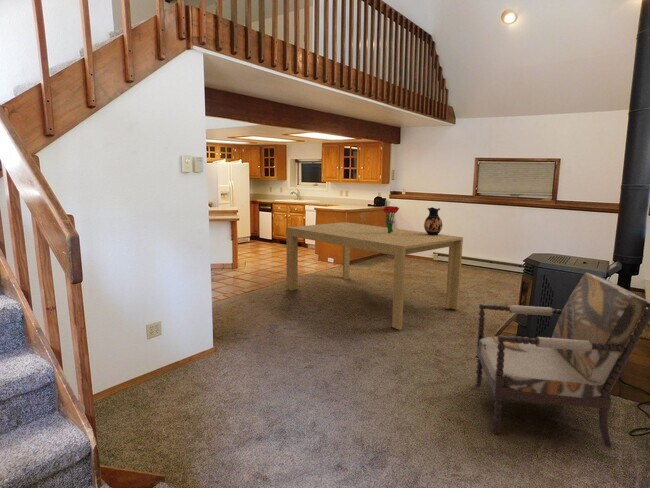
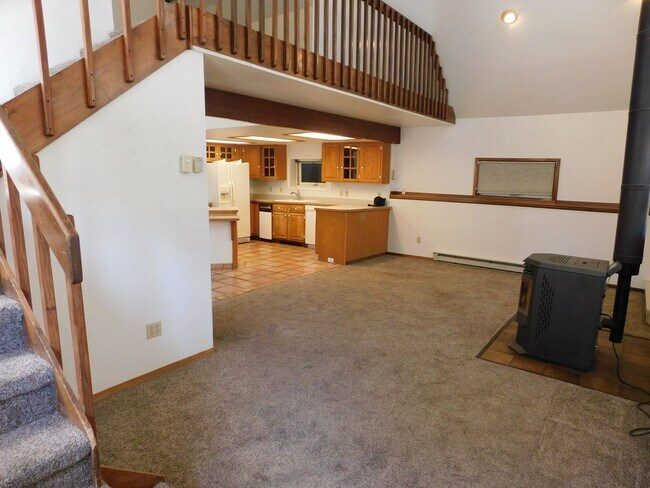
- bouquet (389, 219)
- ceramic jug (432, 221)
- armchair (550, 347)
- dining table (368, 250)
